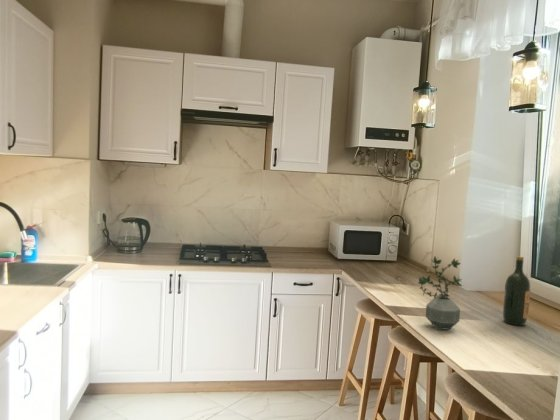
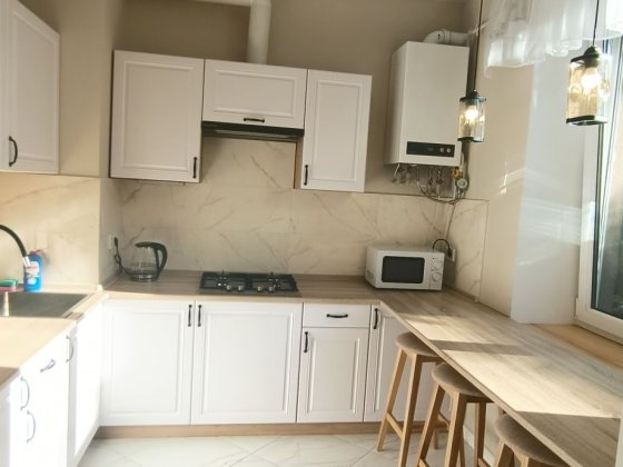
- potted plant (439, 291)
- wine bottle (517, 290)
